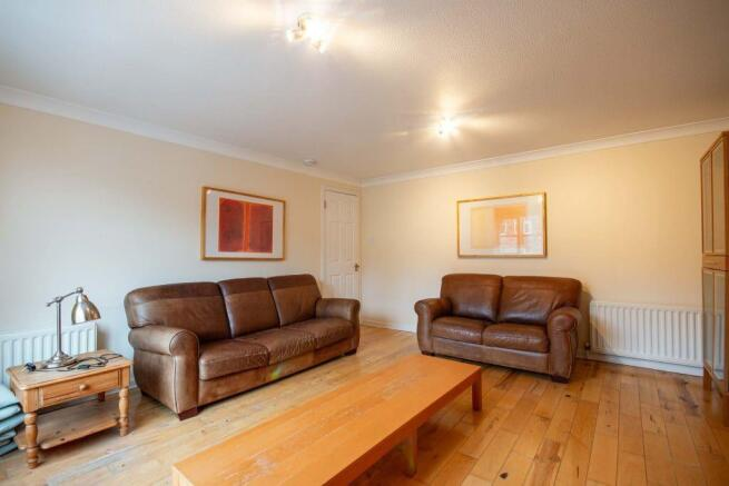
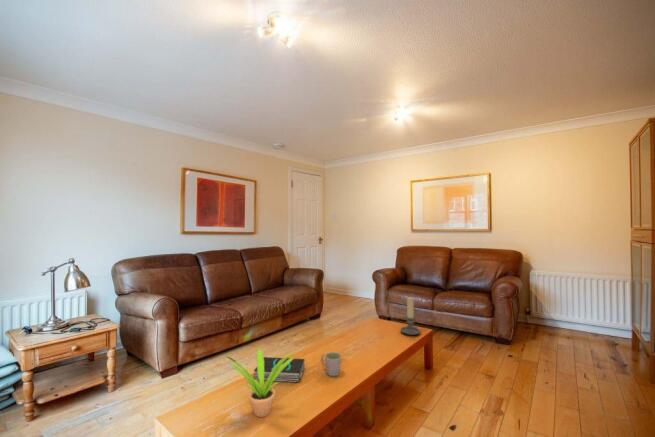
+ mug (330, 363)
+ book (282, 370)
+ potted plant (260, 378)
+ candle holder (411, 314)
